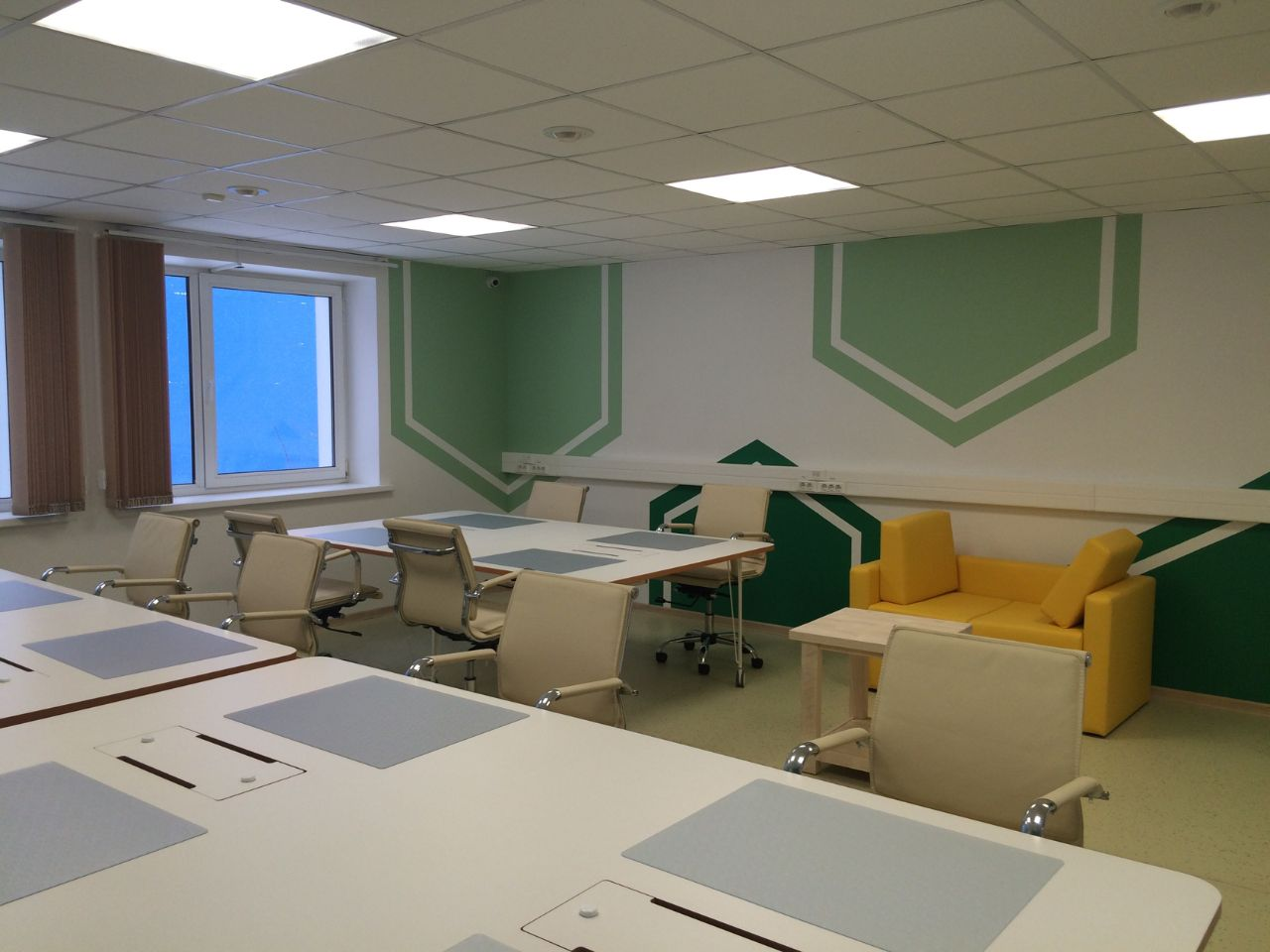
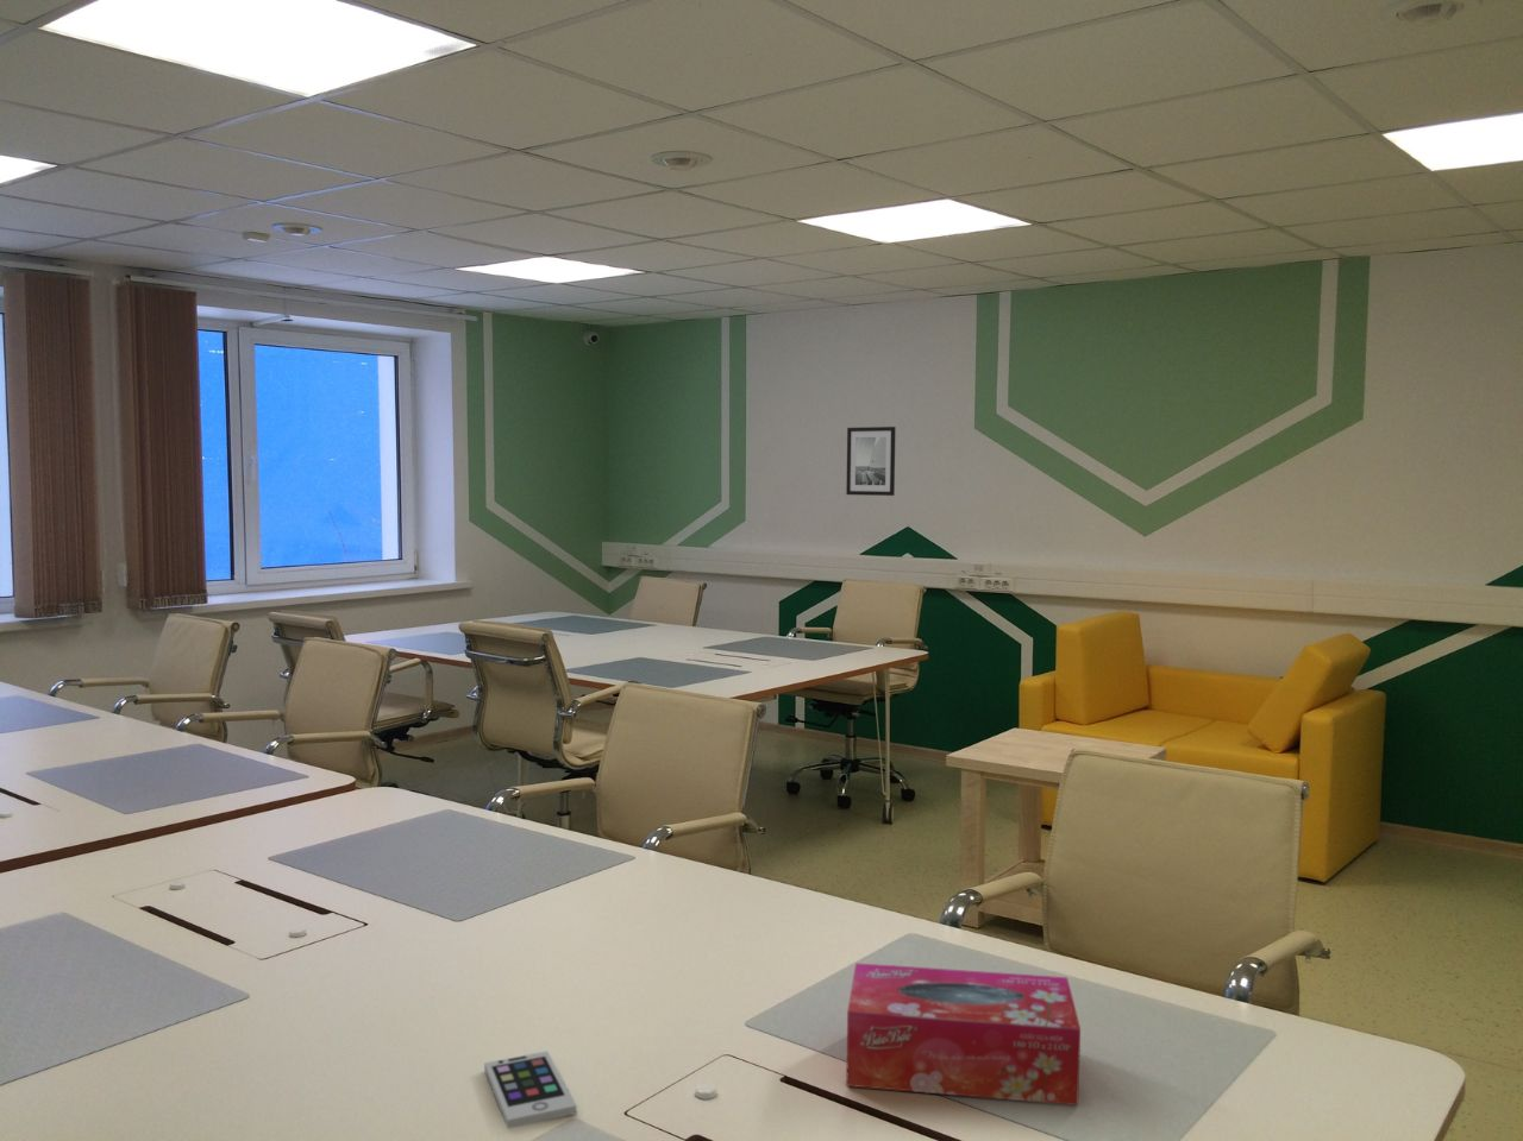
+ tissue box (961, 1030)
+ smartphone (529, 1086)
+ wall art (869, 461)
